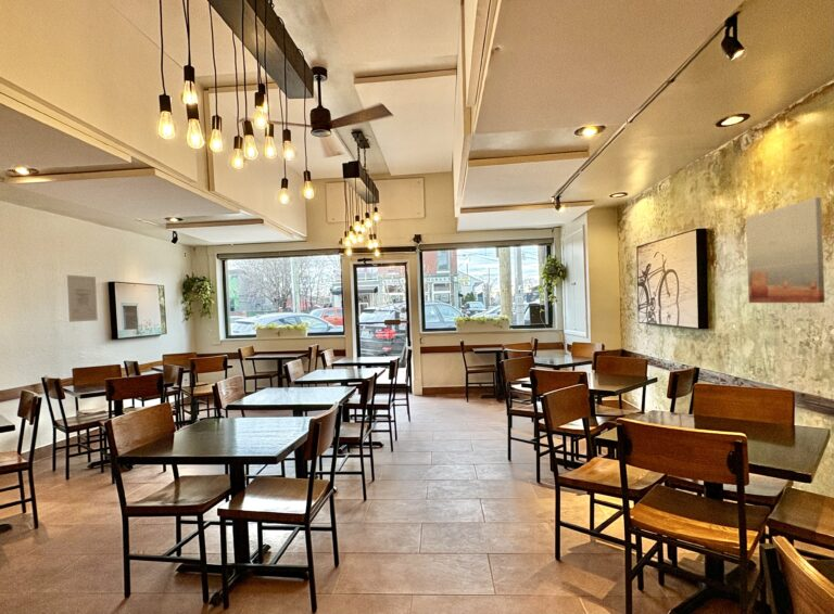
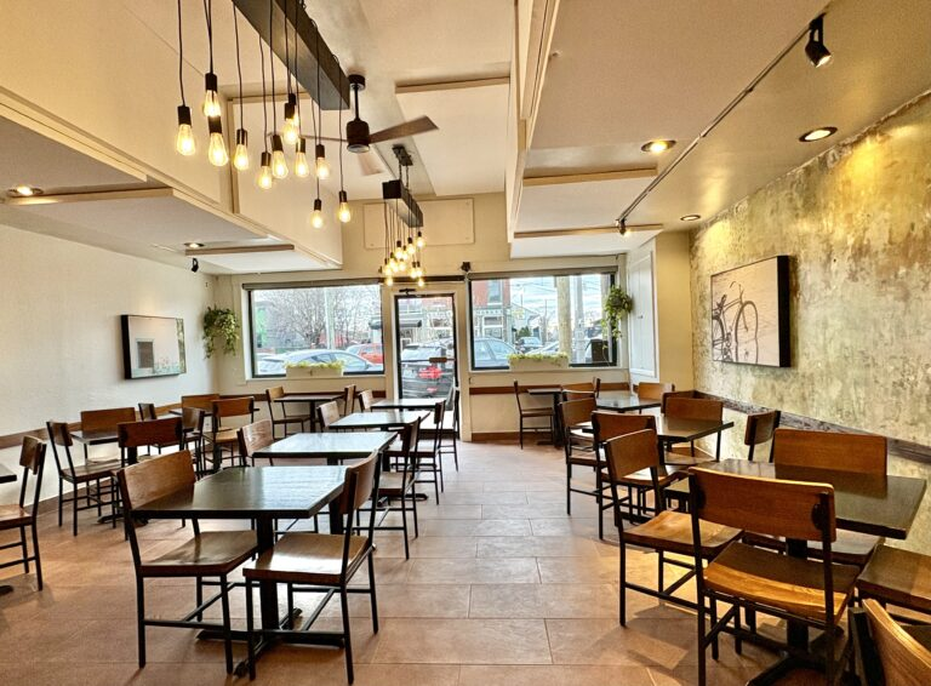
- wall art (781, 255)
- wall art (83, 298)
